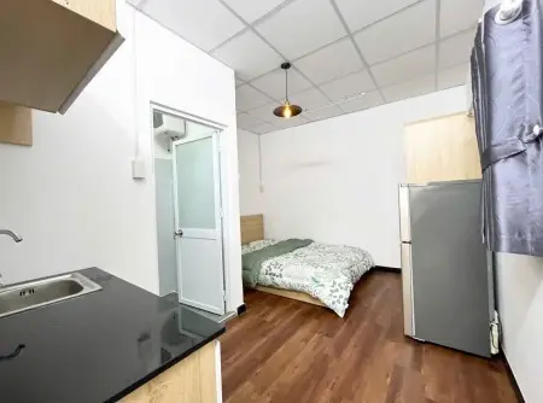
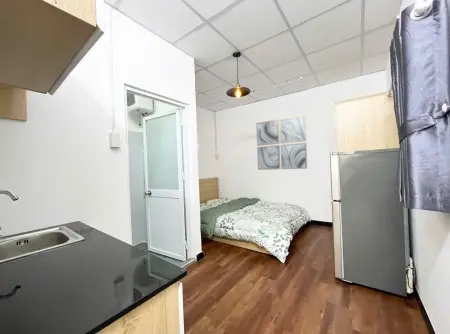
+ wall art (279, 143)
